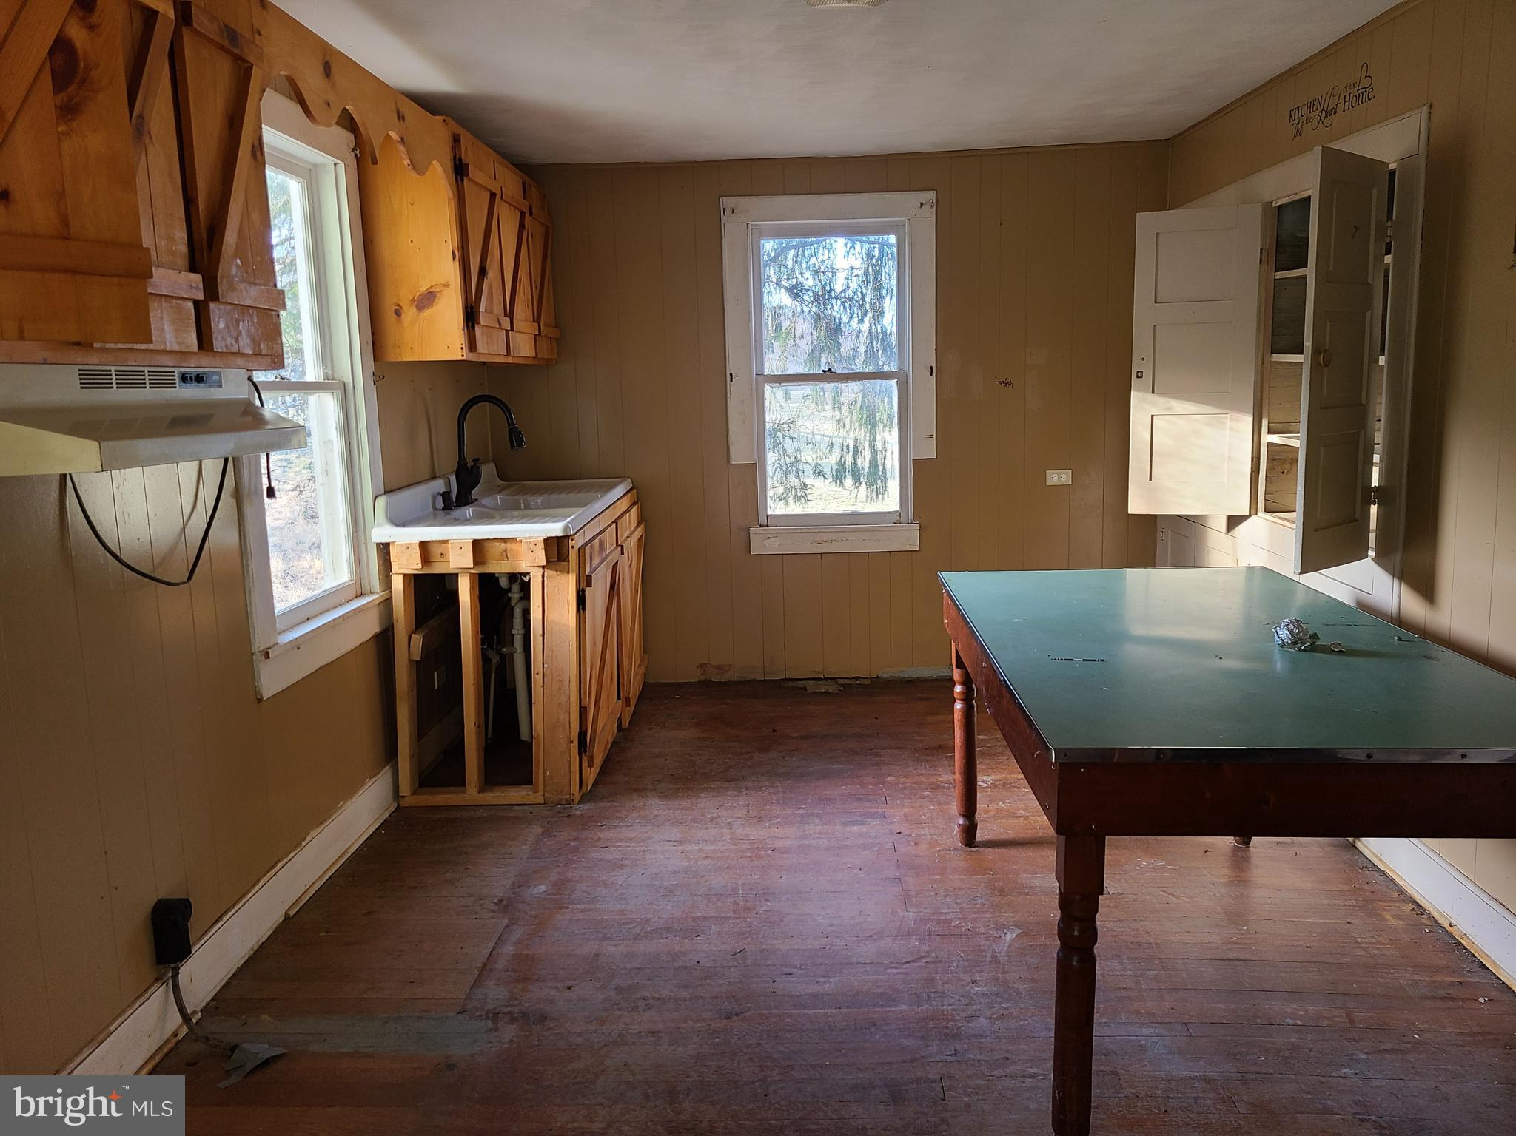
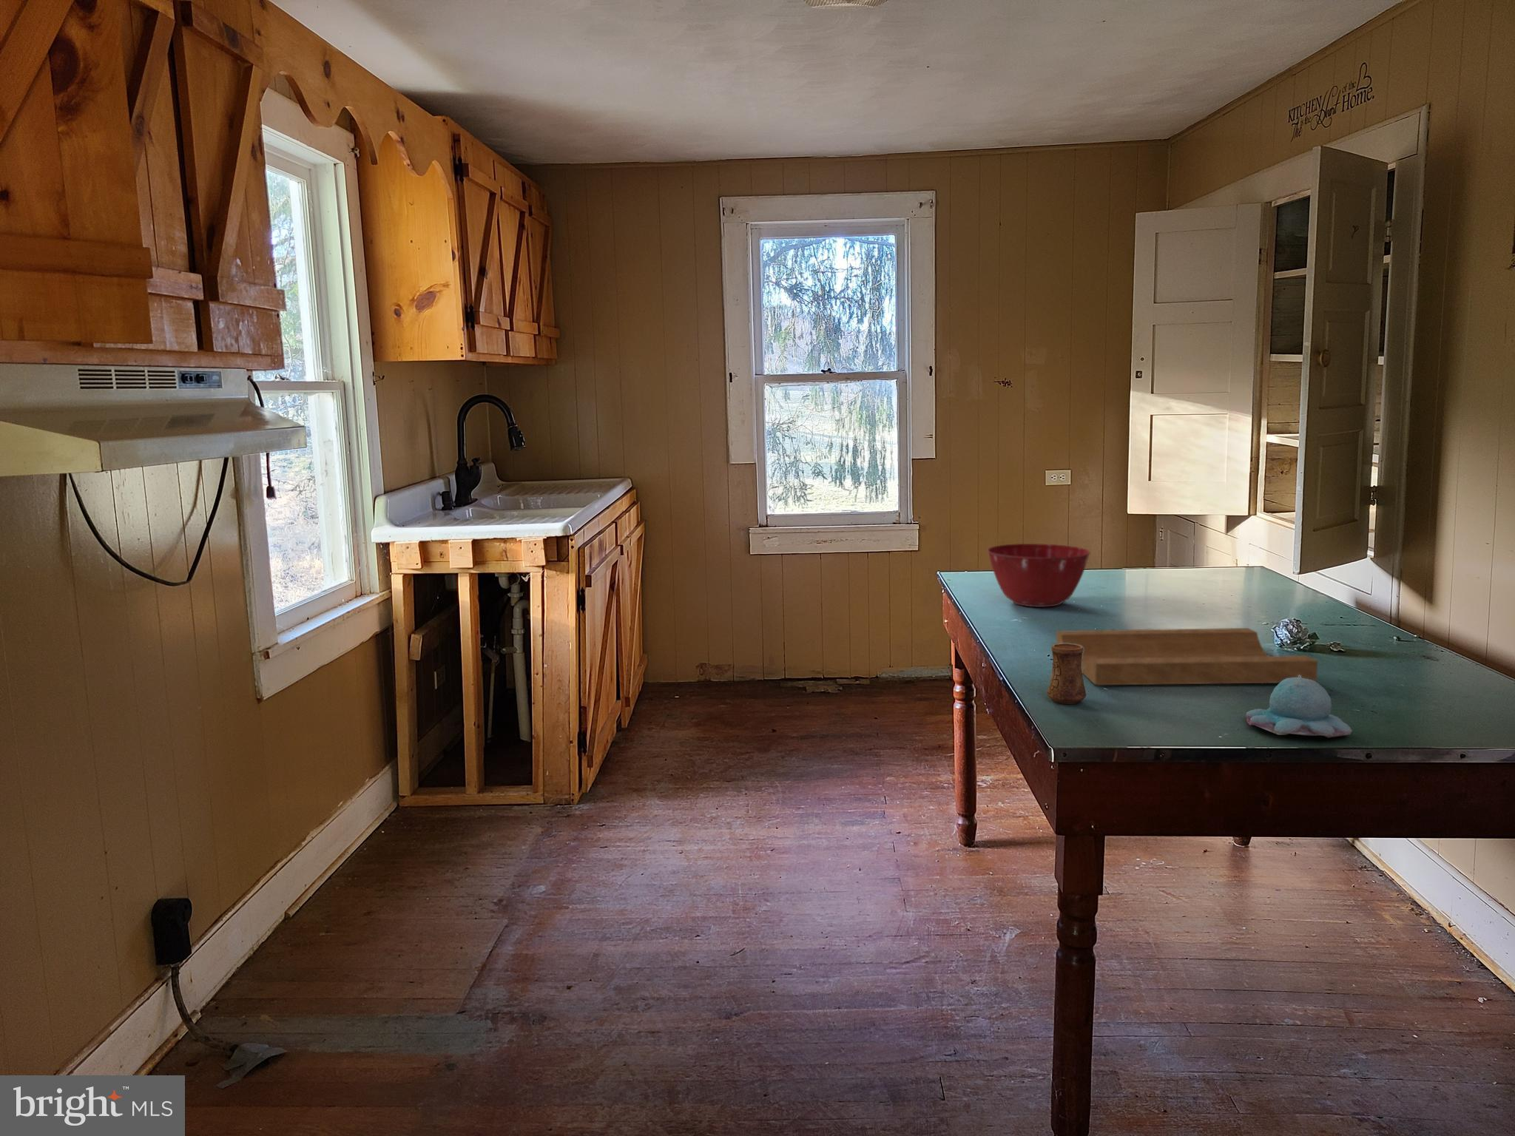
+ cutting board (1177, 655)
+ mixing bowl (1038, 576)
+ candle (1298, 702)
+ cup (1066, 673)
